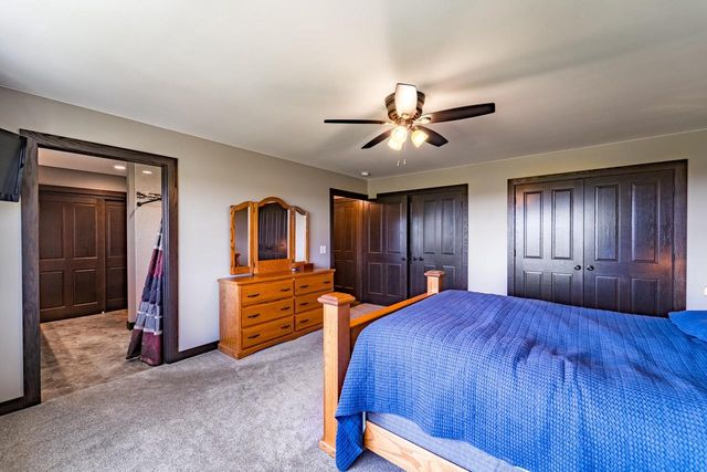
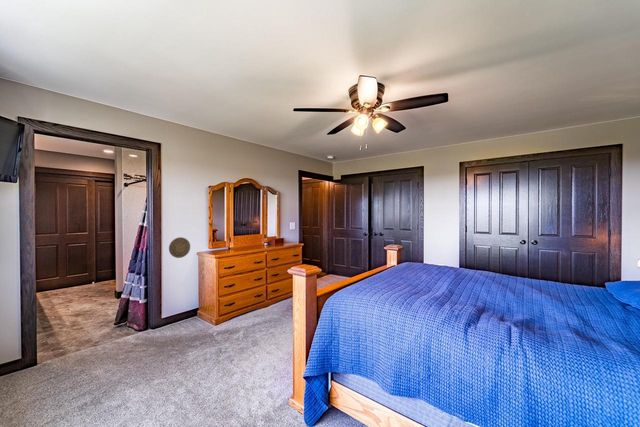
+ decorative plate (180, 247)
